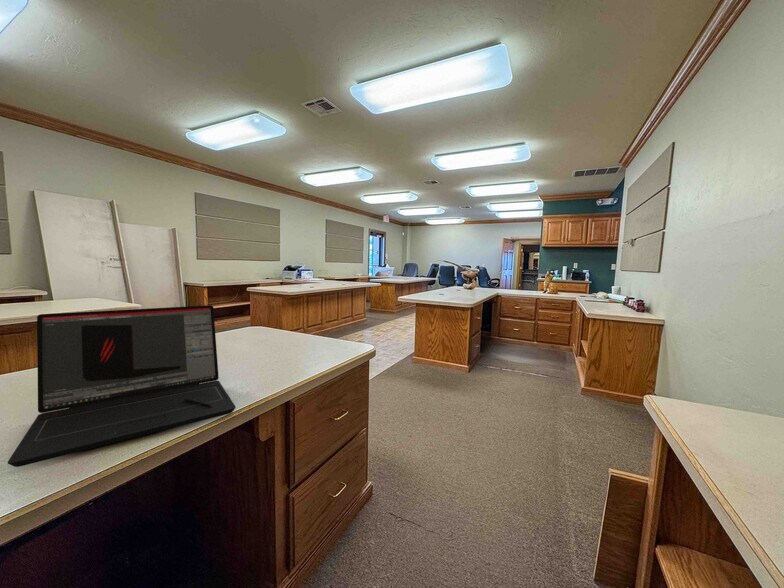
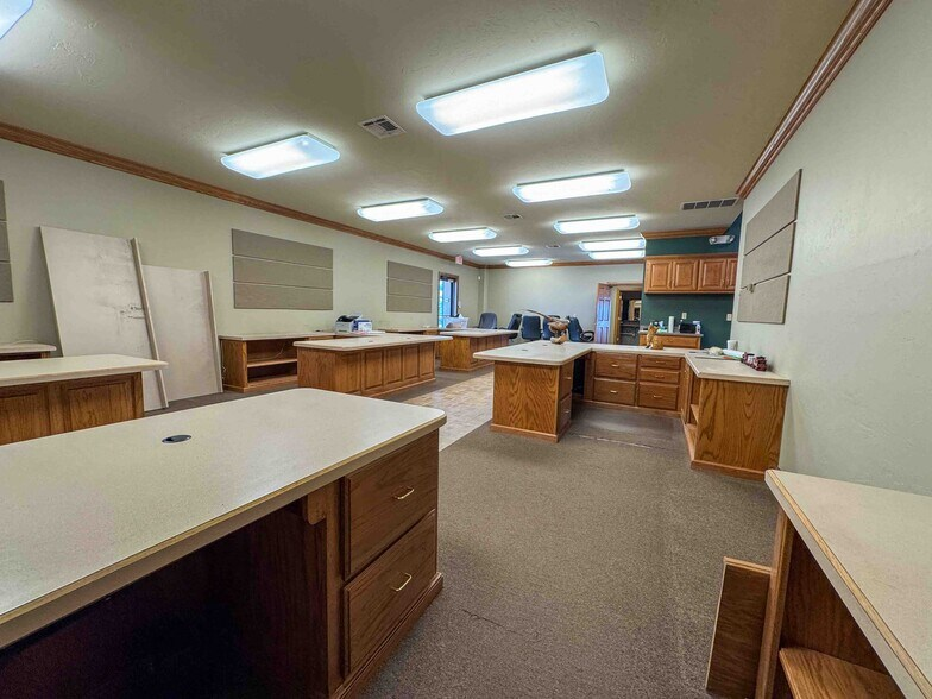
- laptop (139, 364)
